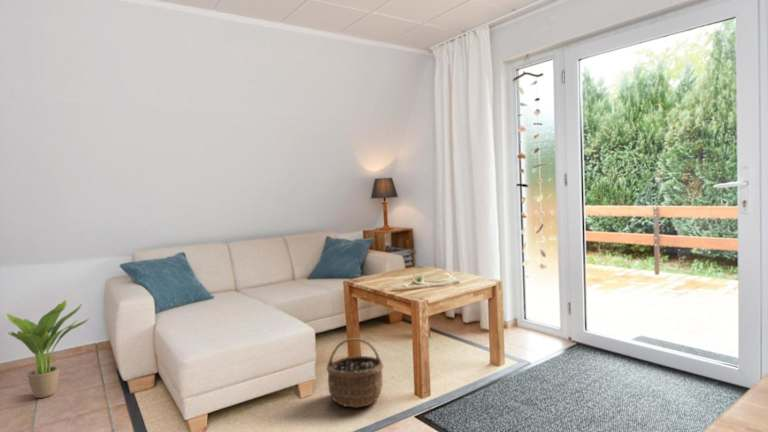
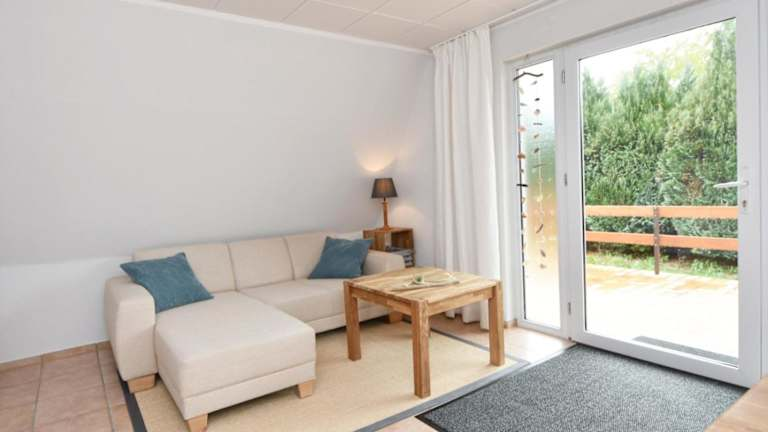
- potted plant (51, 345)
- wicker basket (355, 369)
